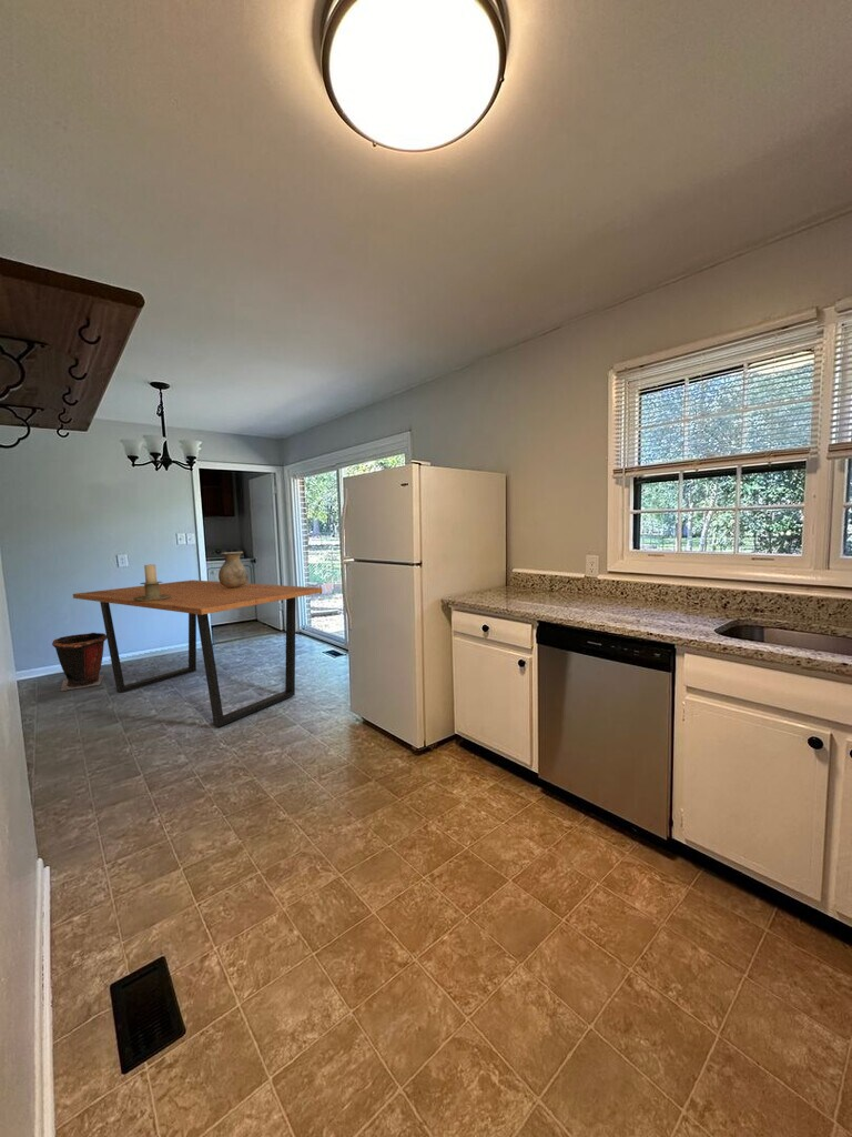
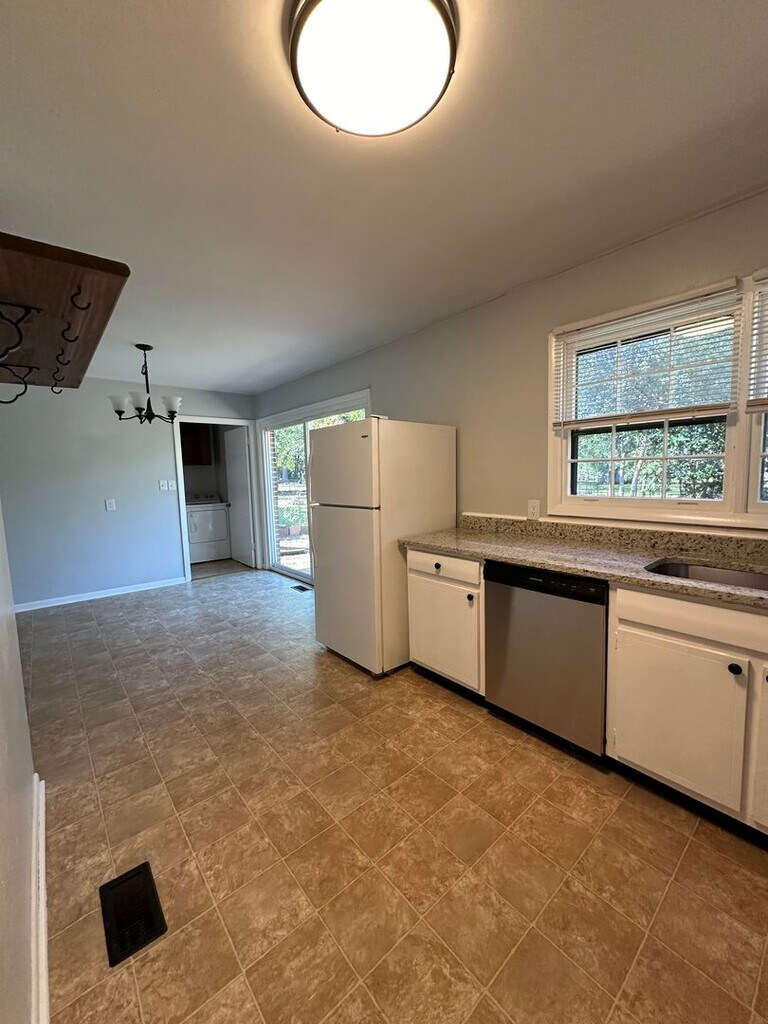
- dining table (201, 643)
- candle holder (151, 581)
- waste bin (82, 658)
- vase (233, 570)
